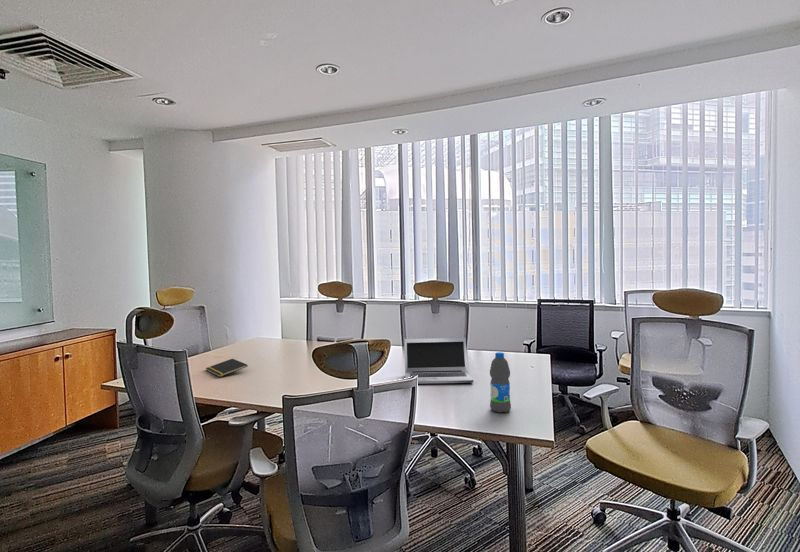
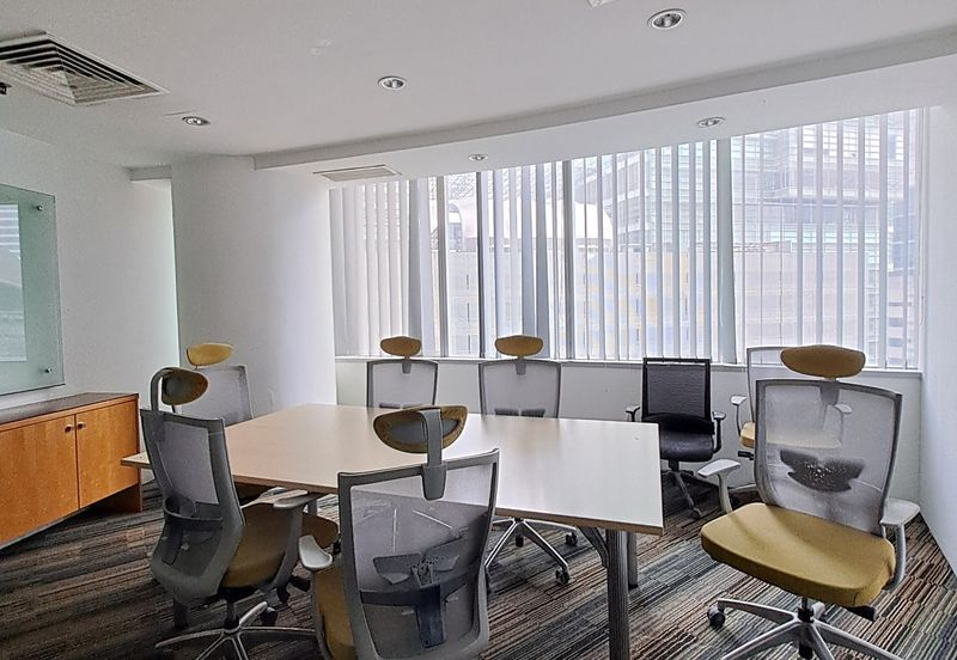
- water bottle (500, 381)
- laptop (437, 359)
- notepad (226, 367)
